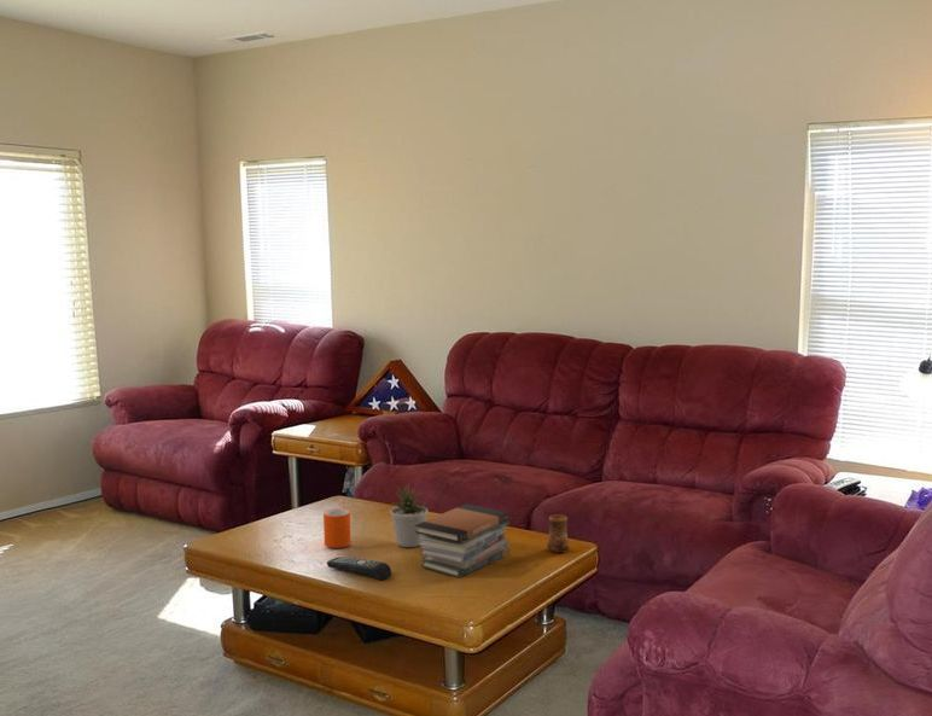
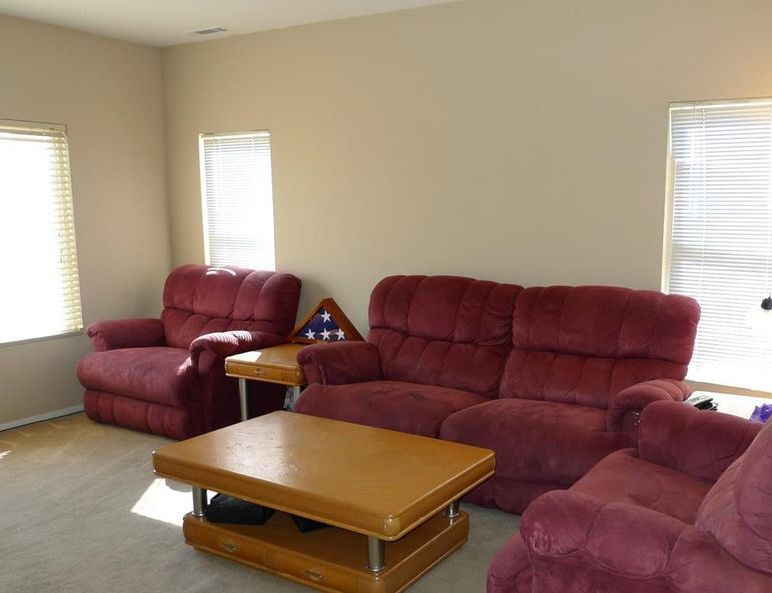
- cup (558, 534)
- potted plant (409, 514)
- remote control (359, 565)
- mug (334, 528)
- book stack (464, 540)
